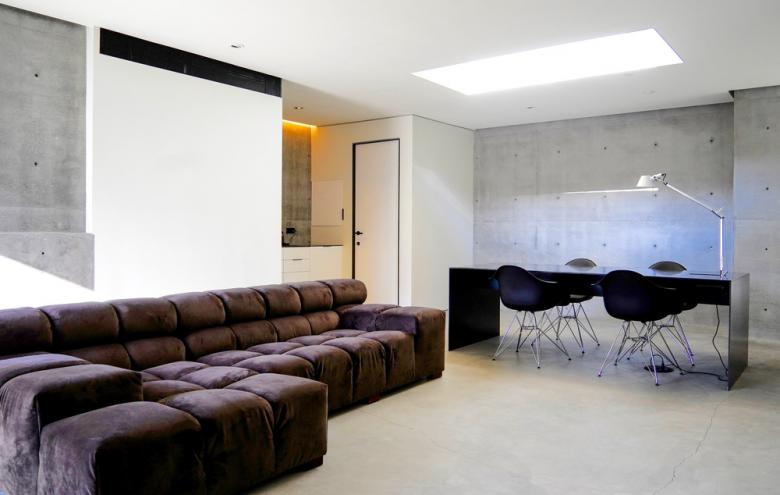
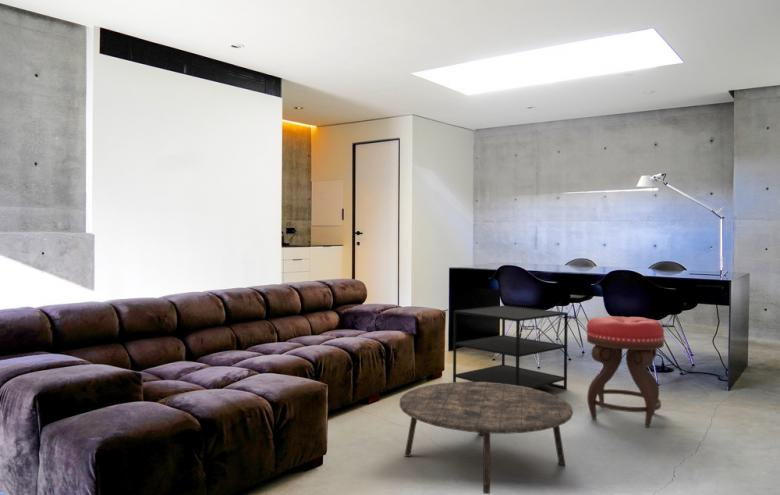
+ coffee table (483, 430)
+ stool (627, 366)
+ side table (509, 349)
